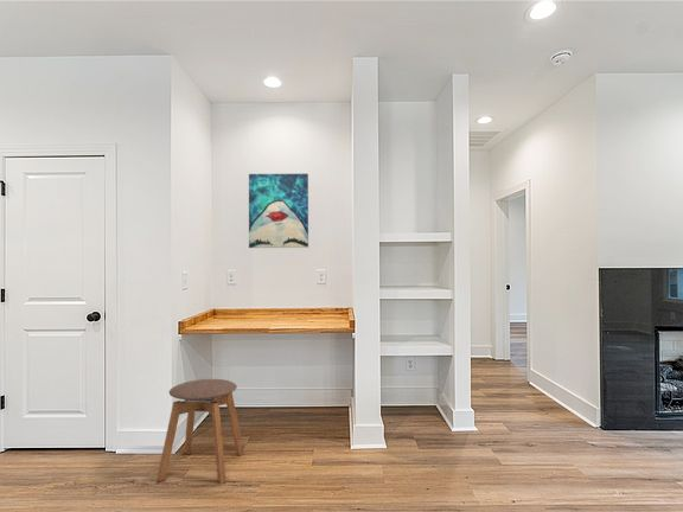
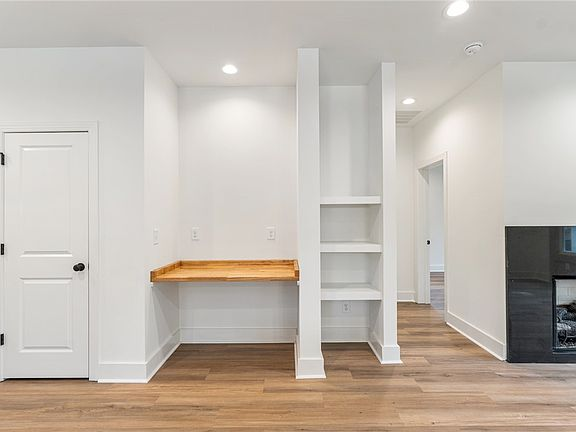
- stool (212, 422)
- wall art (279, 210)
